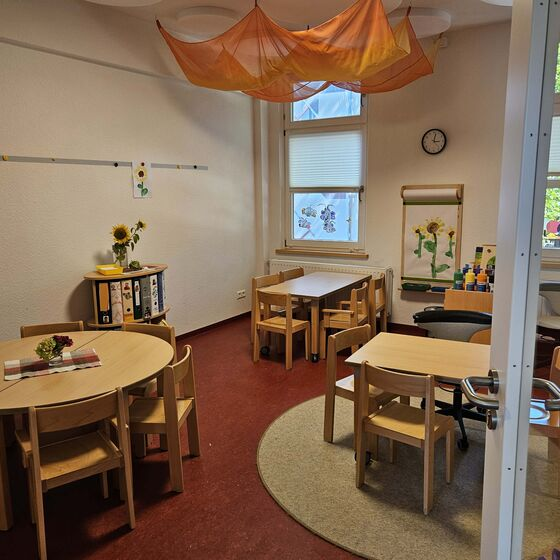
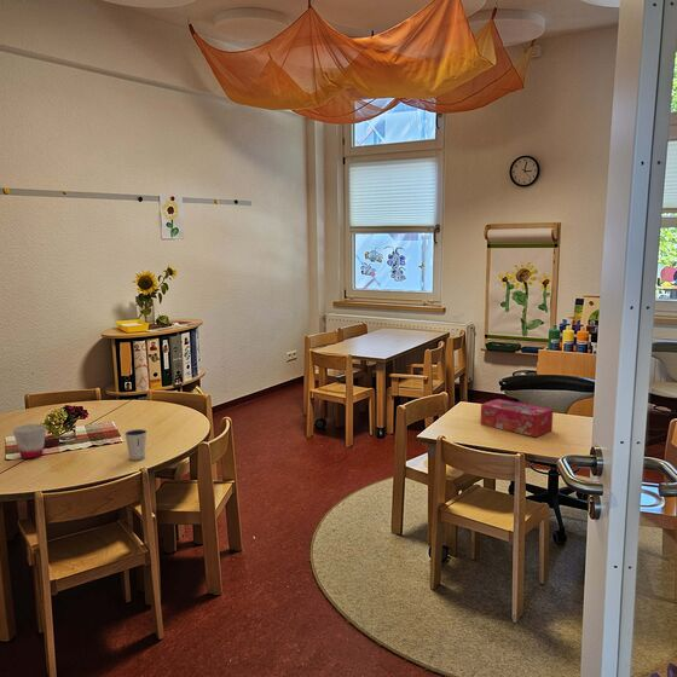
+ dixie cup (135, 445)
+ tissue box (515, 416)
+ cup (30, 441)
